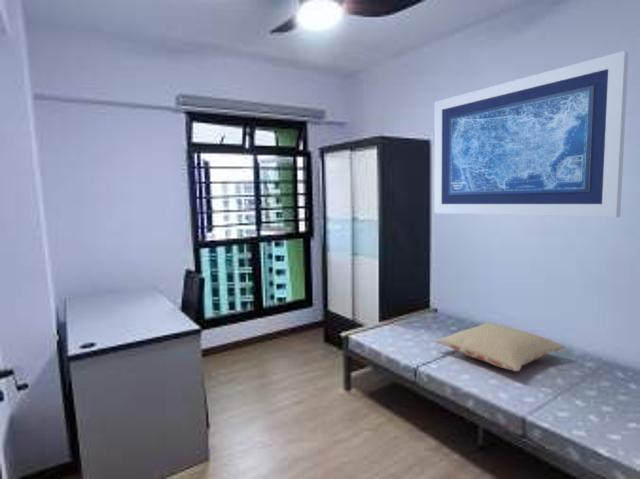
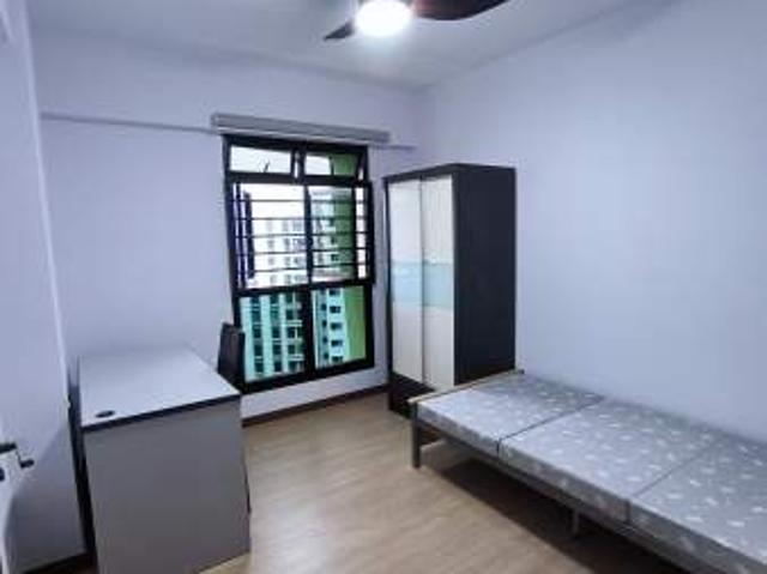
- wall art (511, 149)
- pillow (498, 344)
